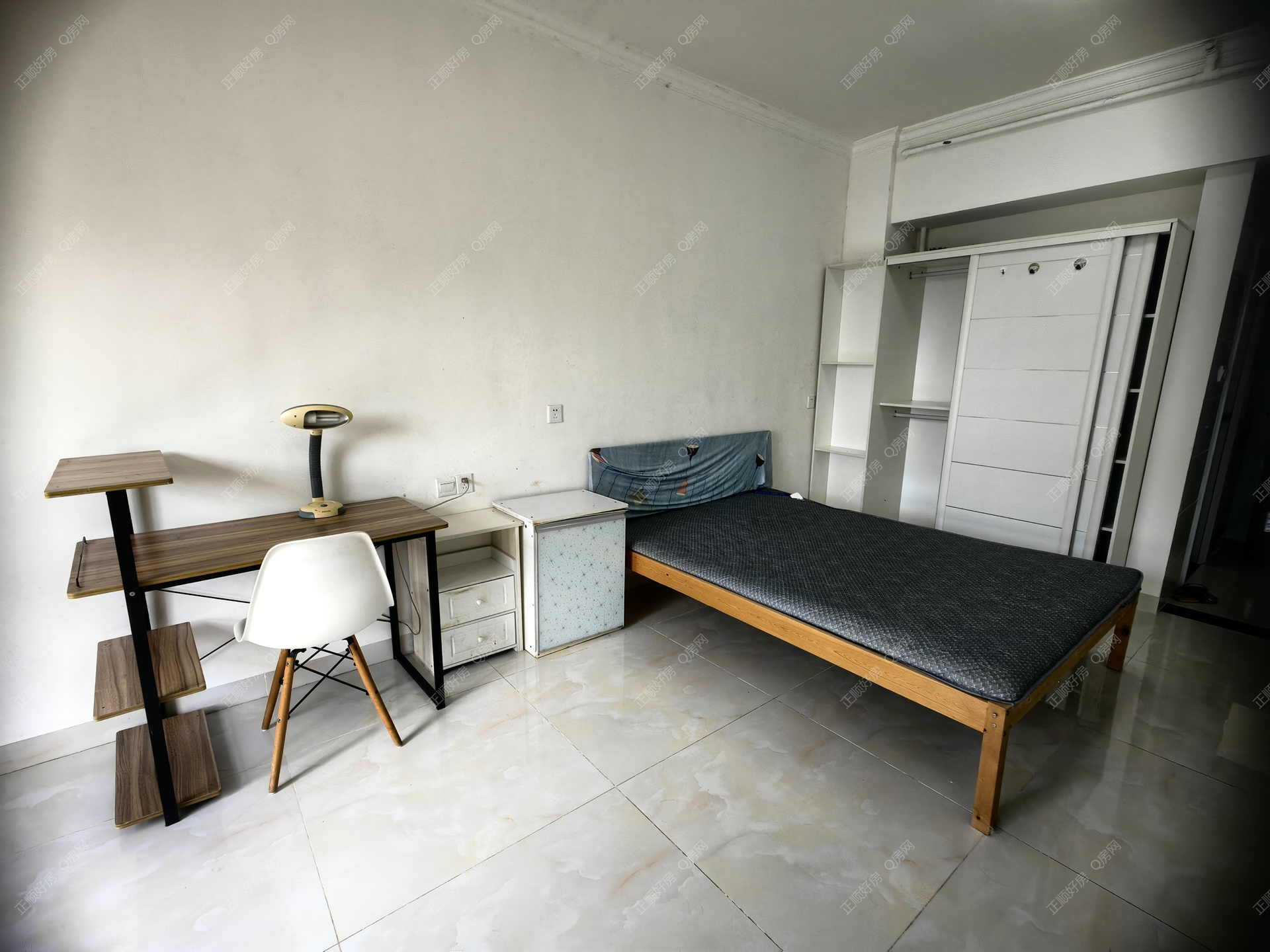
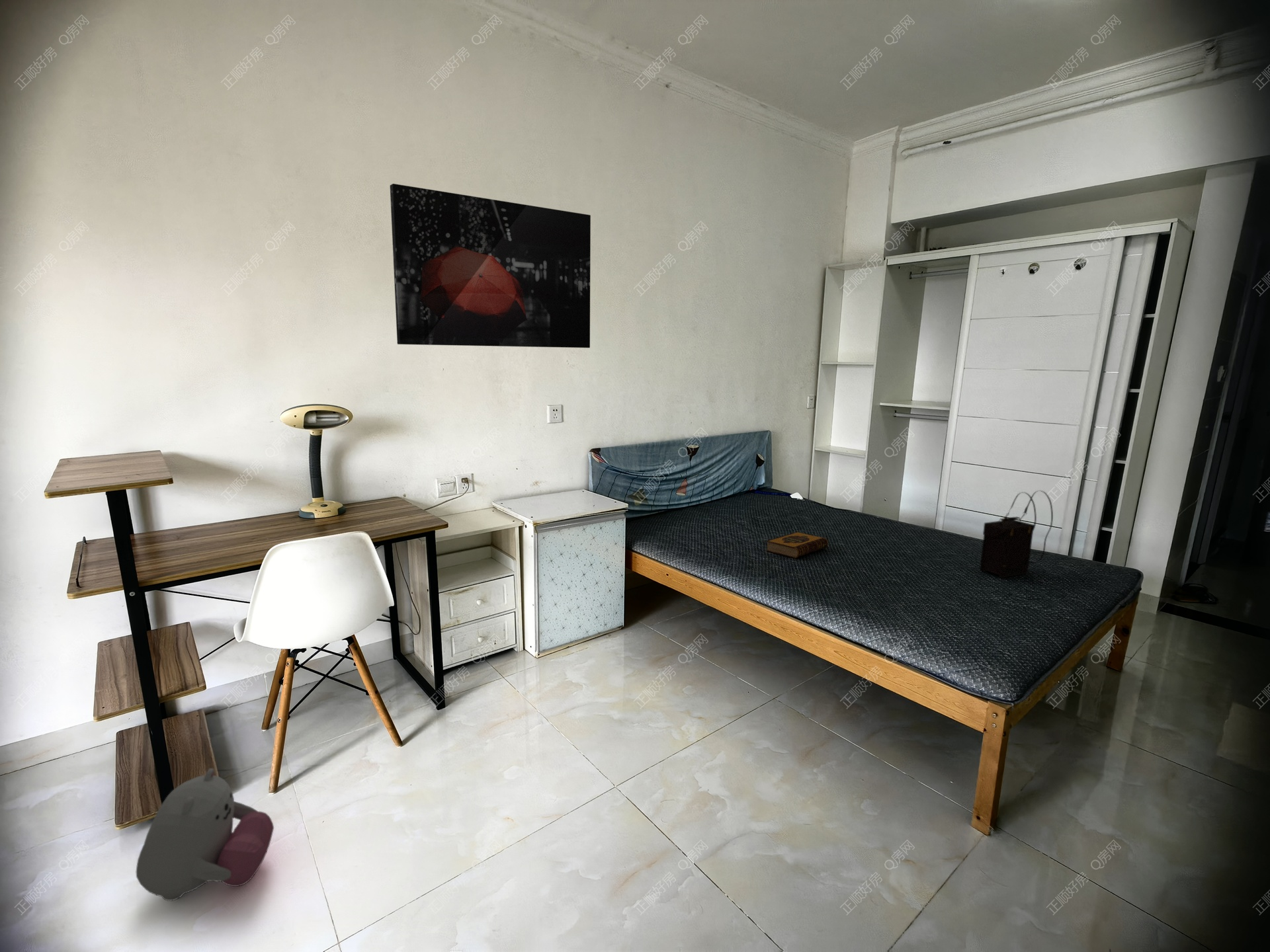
+ wall art (500, 275)
+ hardback book (797, 544)
+ plush toy (204, 834)
+ satchel (1015, 532)
